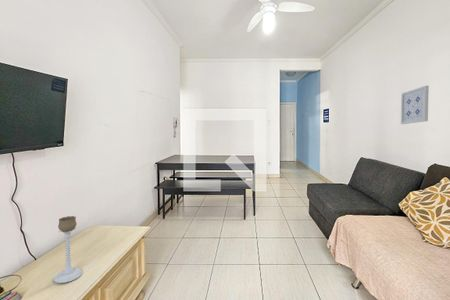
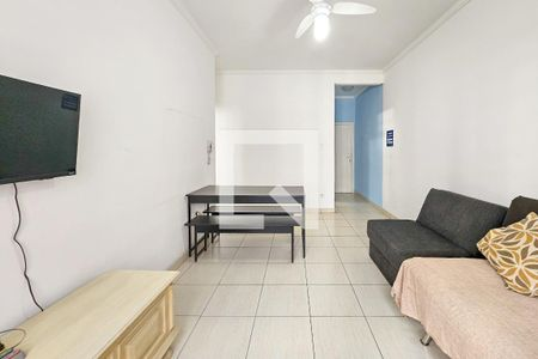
- wall art (413, 106)
- candle holder (67, 247)
